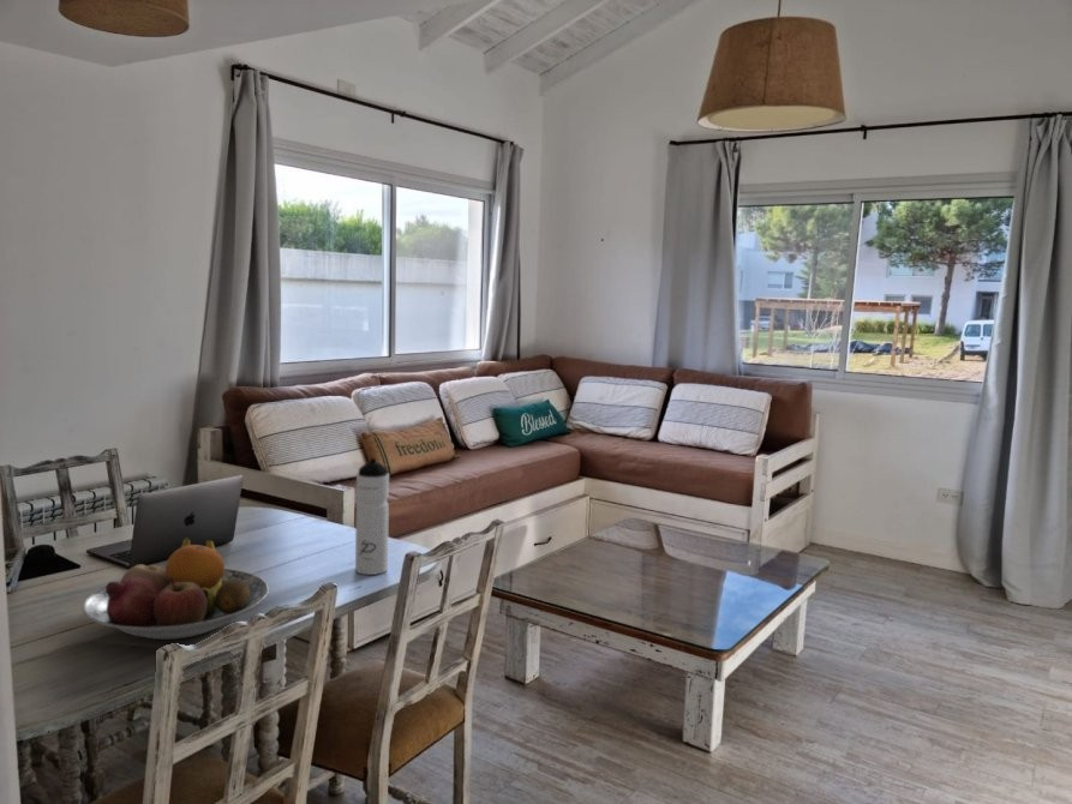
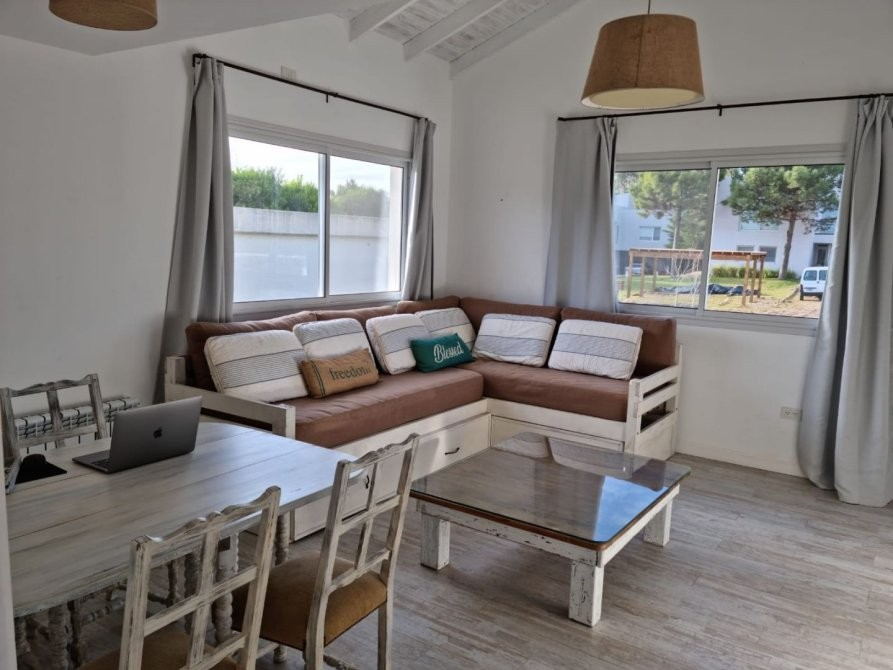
- fruit bowl (179, 588)
- water bottle (372, 514)
